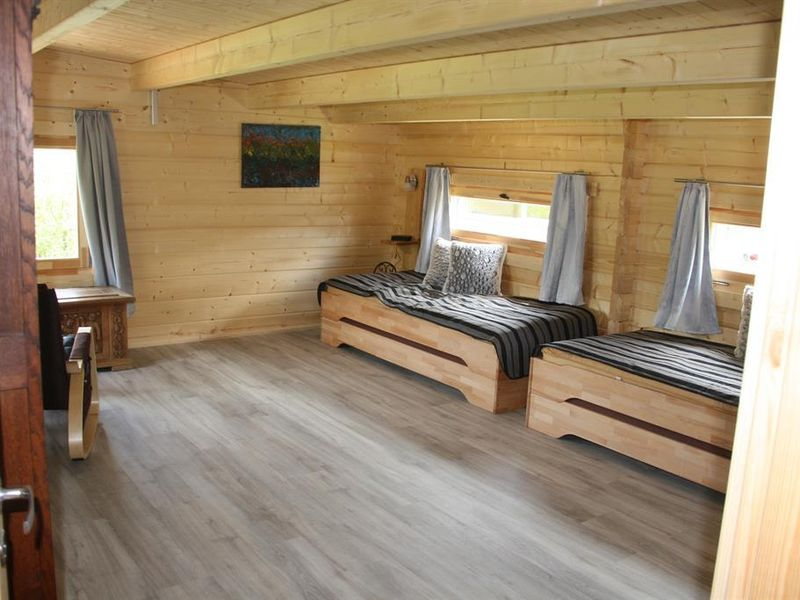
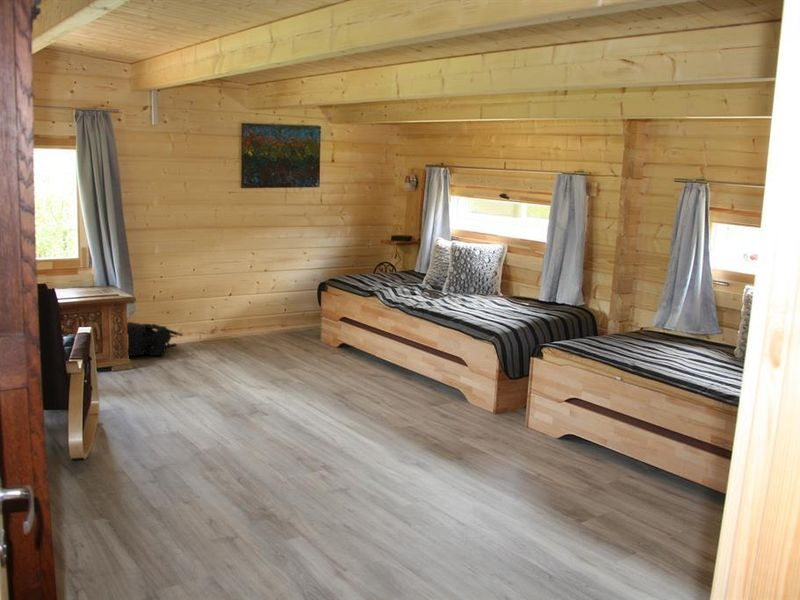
+ tactical helmet (149, 337)
